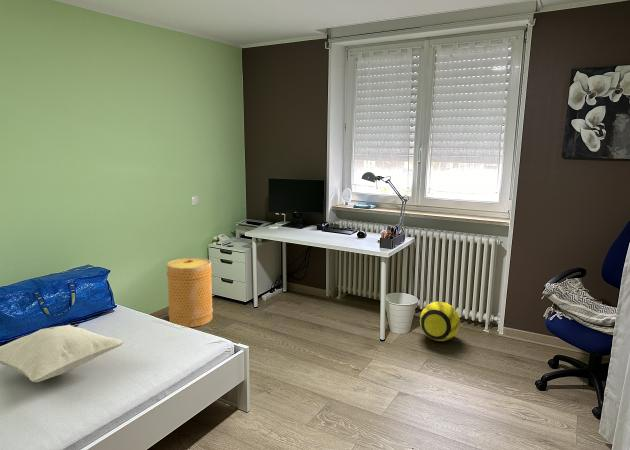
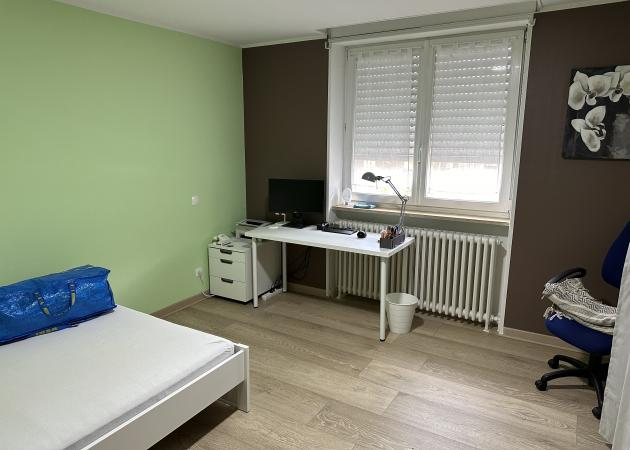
- basket (190, 291)
- ball (439, 321)
- cushion (55, 349)
